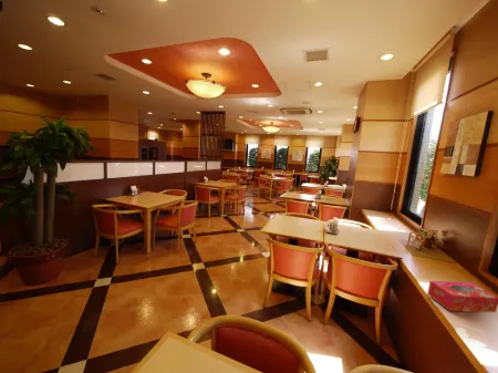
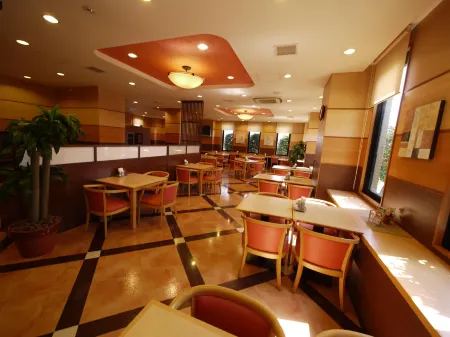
- tissue box (460, 296)
